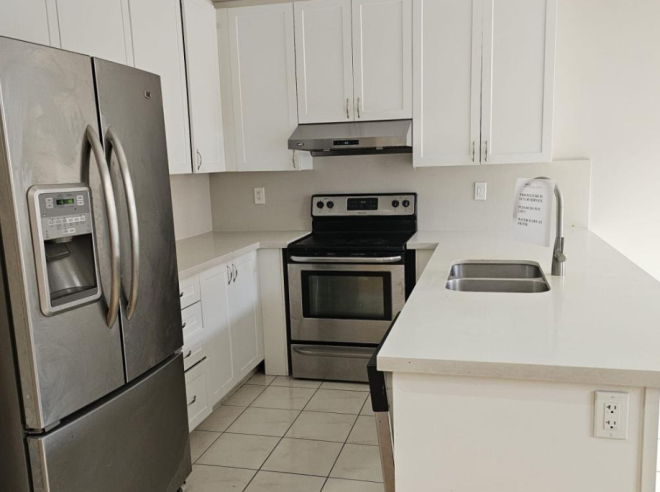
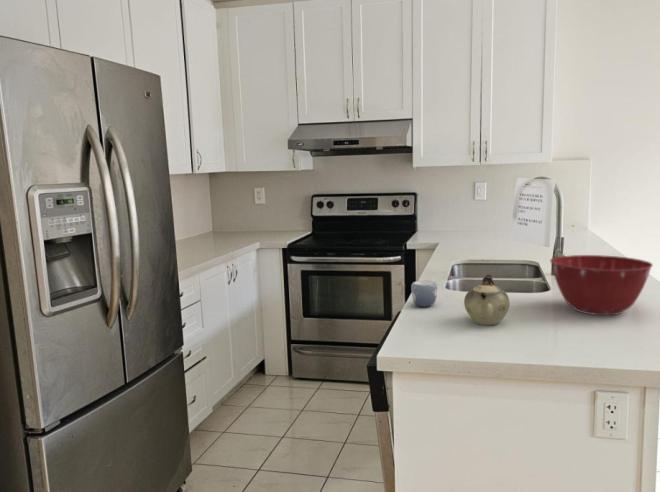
+ teapot (486, 300)
+ mixing bowl (599, 285)
+ mug (424, 292)
